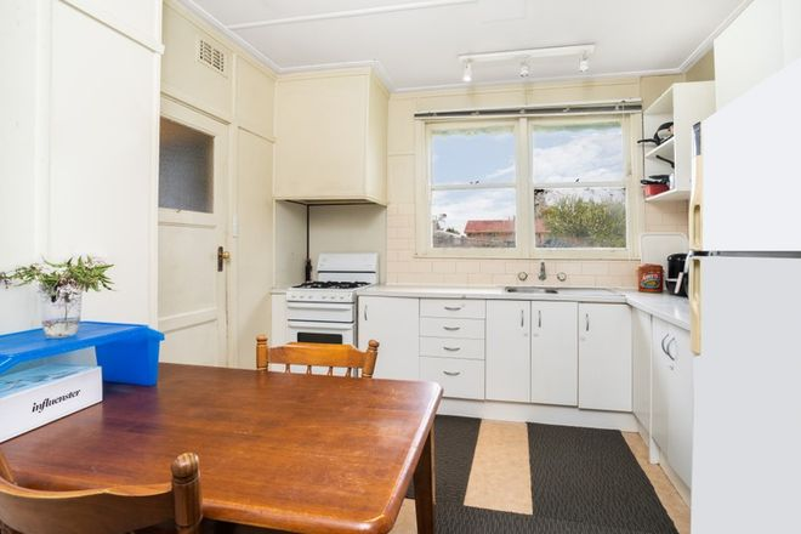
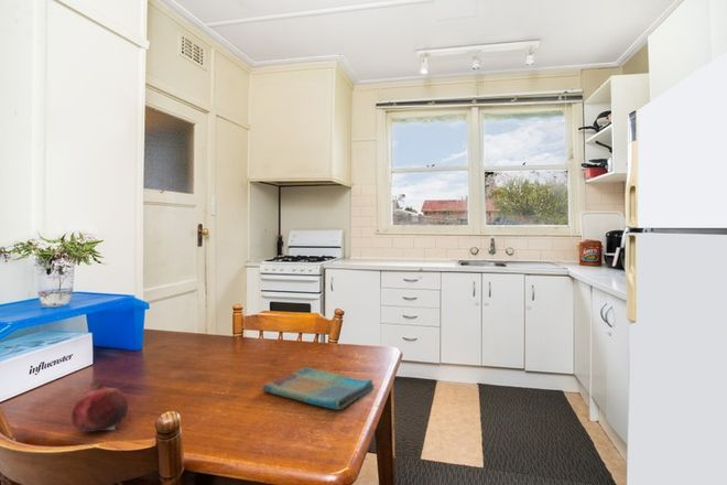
+ dish towel (318, 385)
+ fruit (100, 405)
